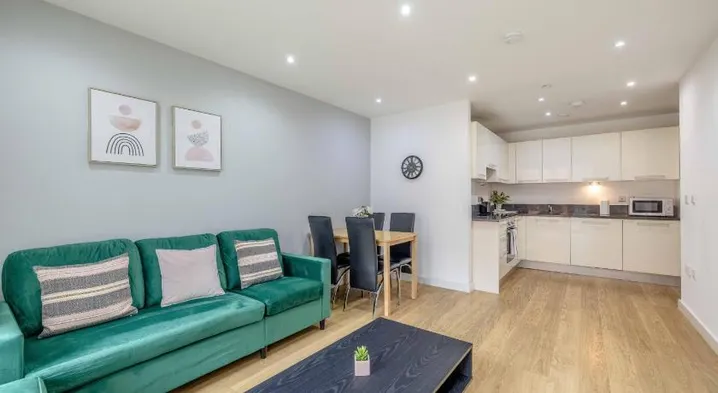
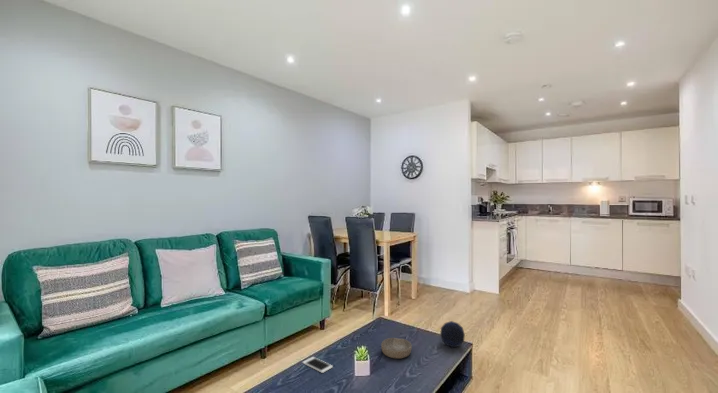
+ cell phone (317, 364)
+ decorative orb (452, 334)
+ bowl (396, 348)
